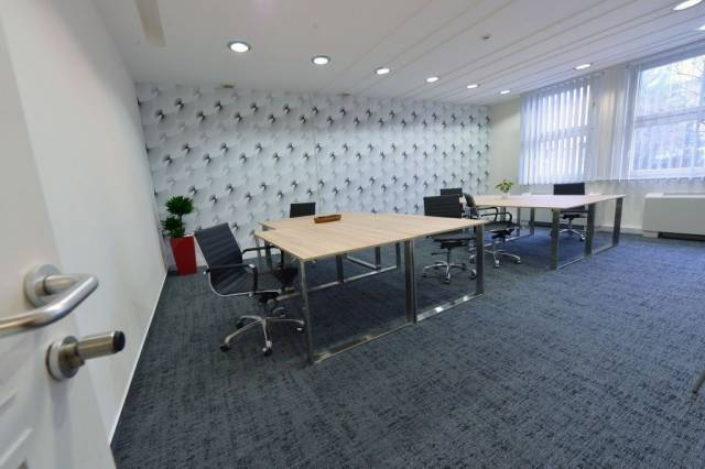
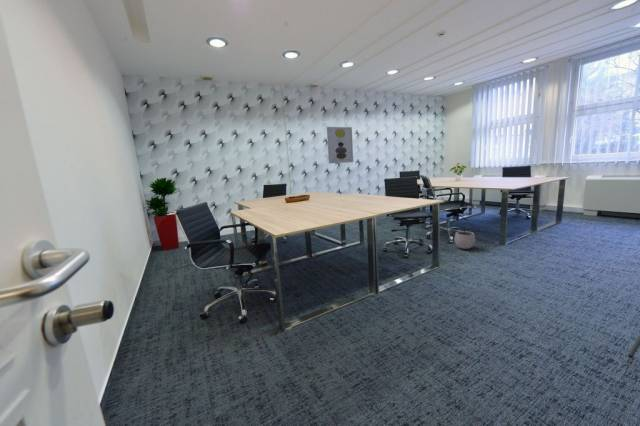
+ plant pot (464, 237)
+ wall art (340, 145)
